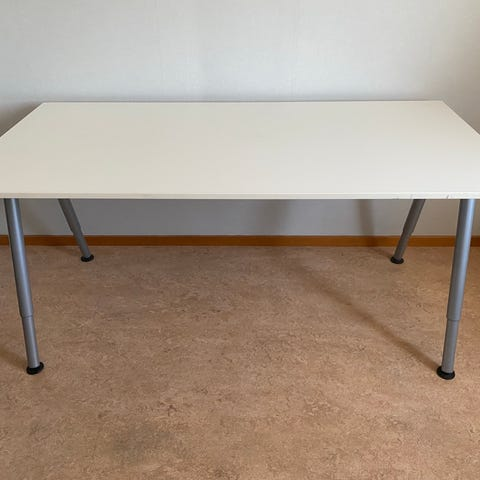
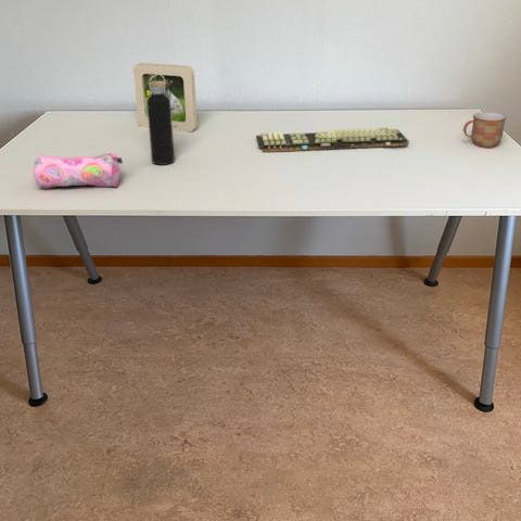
+ water bottle (160, 118)
+ pencil case (78, 169)
+ picture frame (165, 94)
+ mug (483, 130)
+ keyboard (331, 138)
